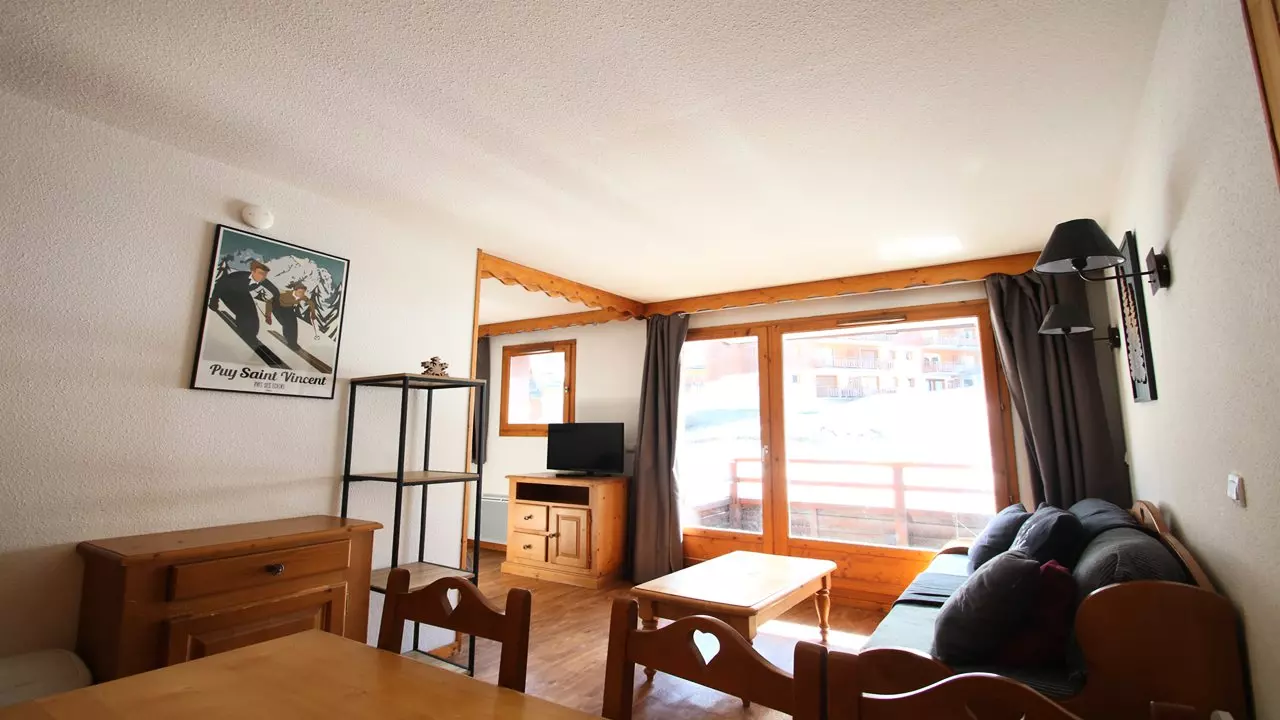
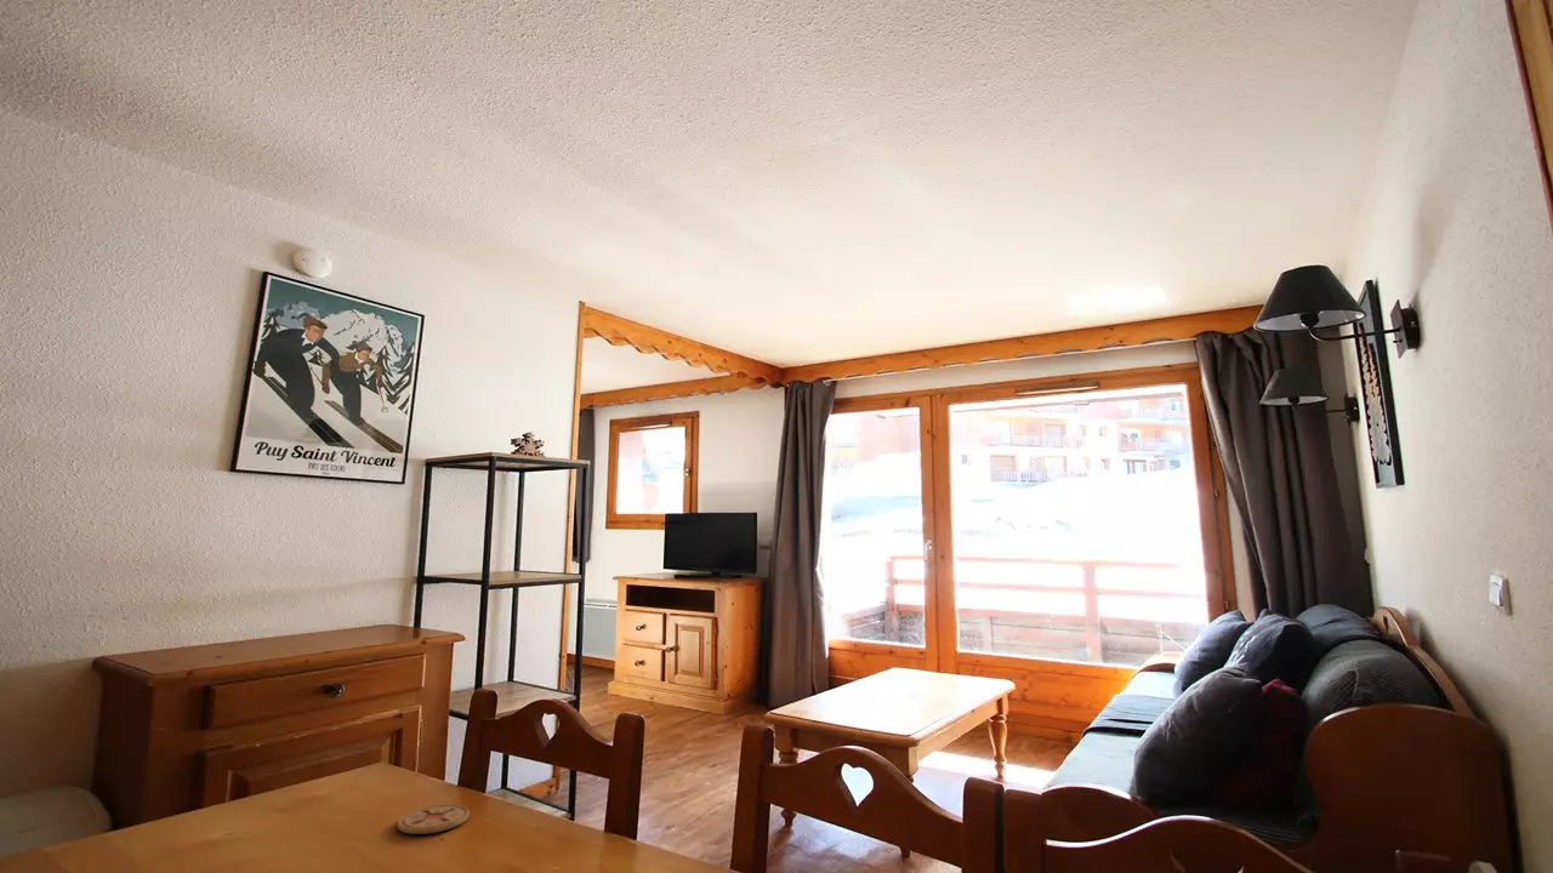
+ coaster (433, 818)
